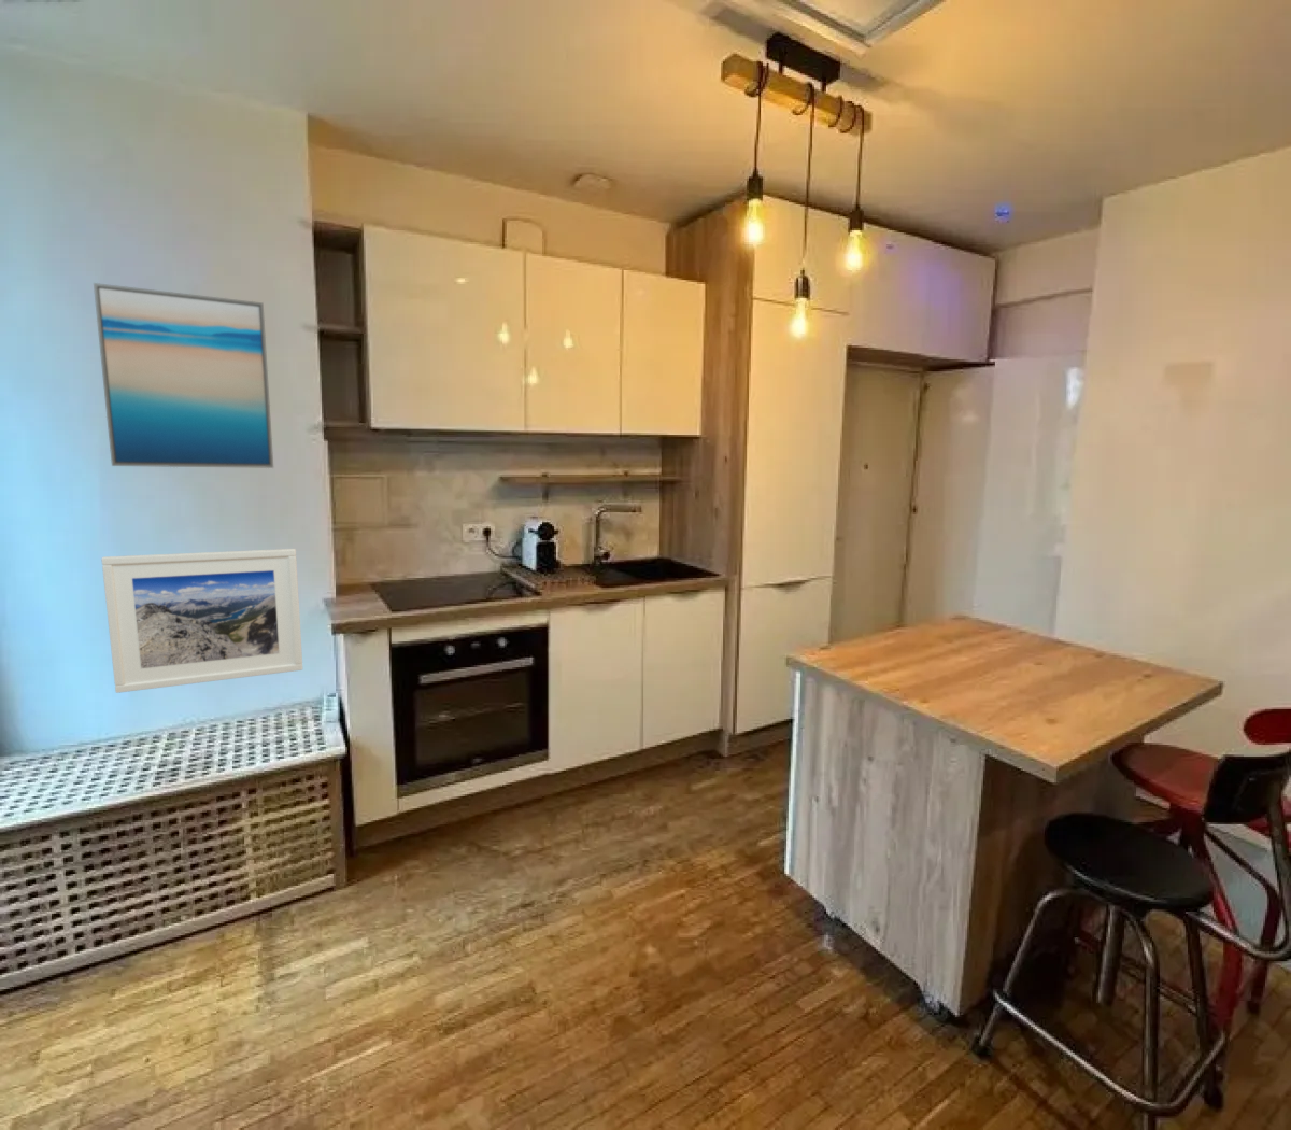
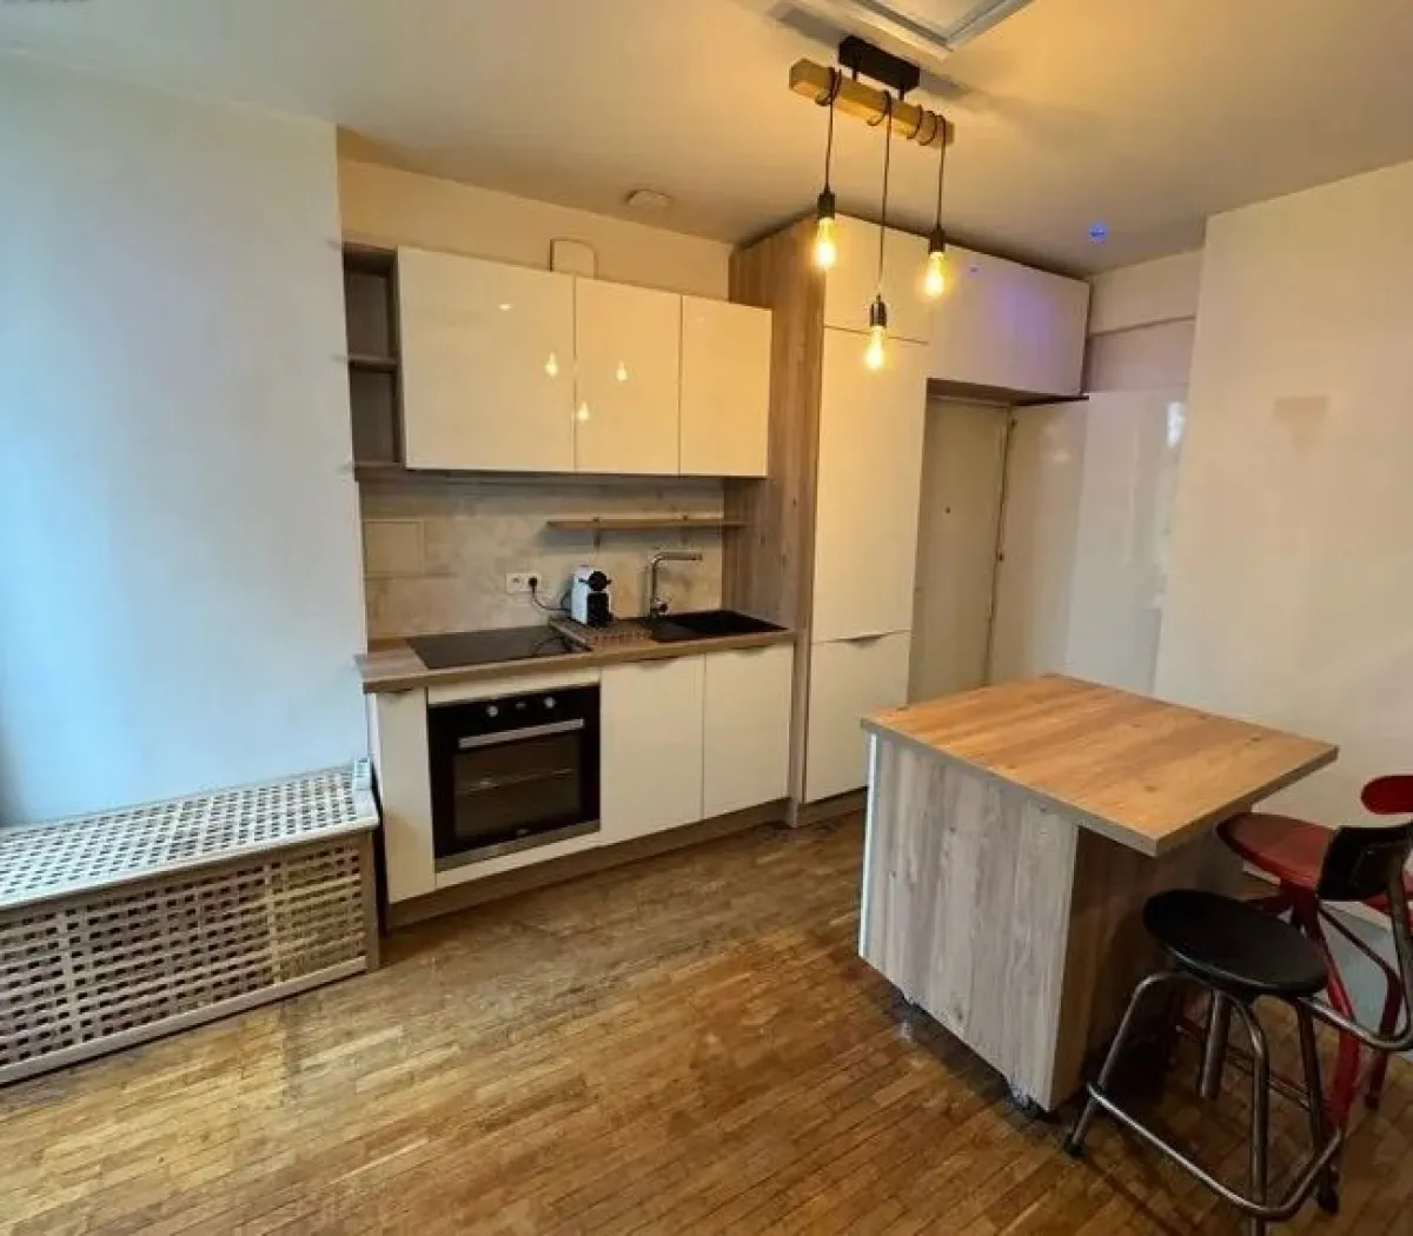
- wall art (189, 382)
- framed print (209, 617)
